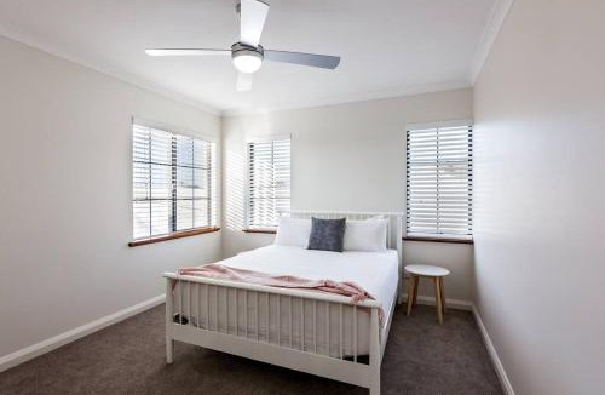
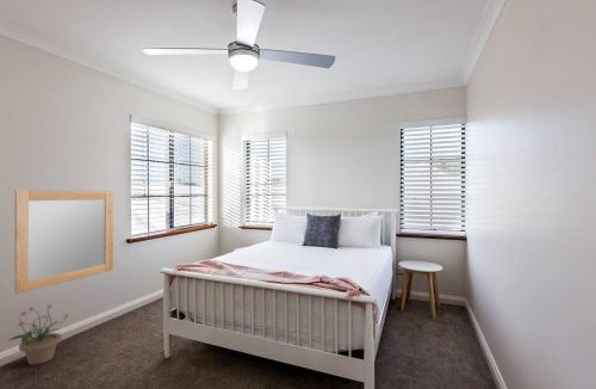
+ potted plant (38, 333)
+ home mirror (70, 235)
